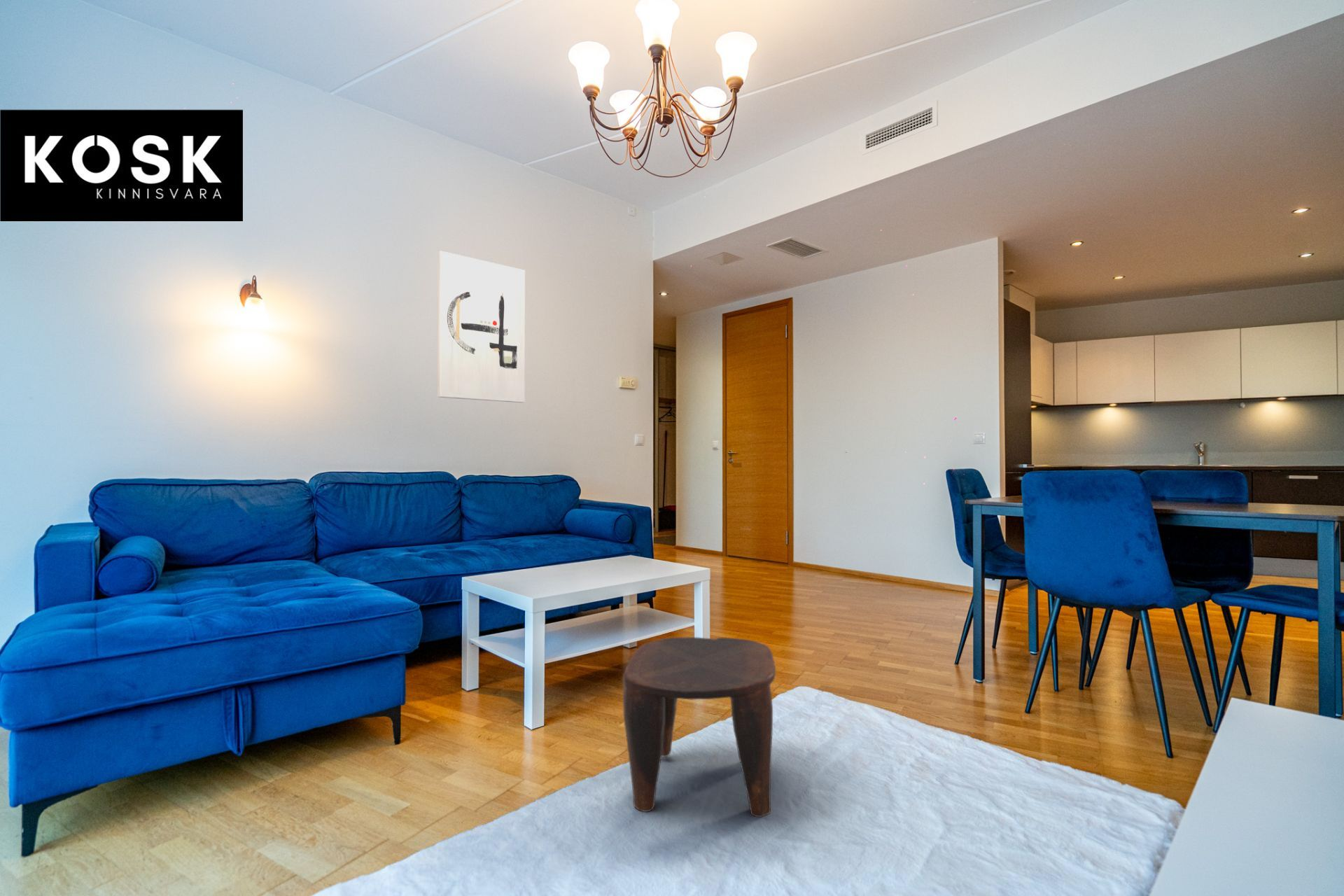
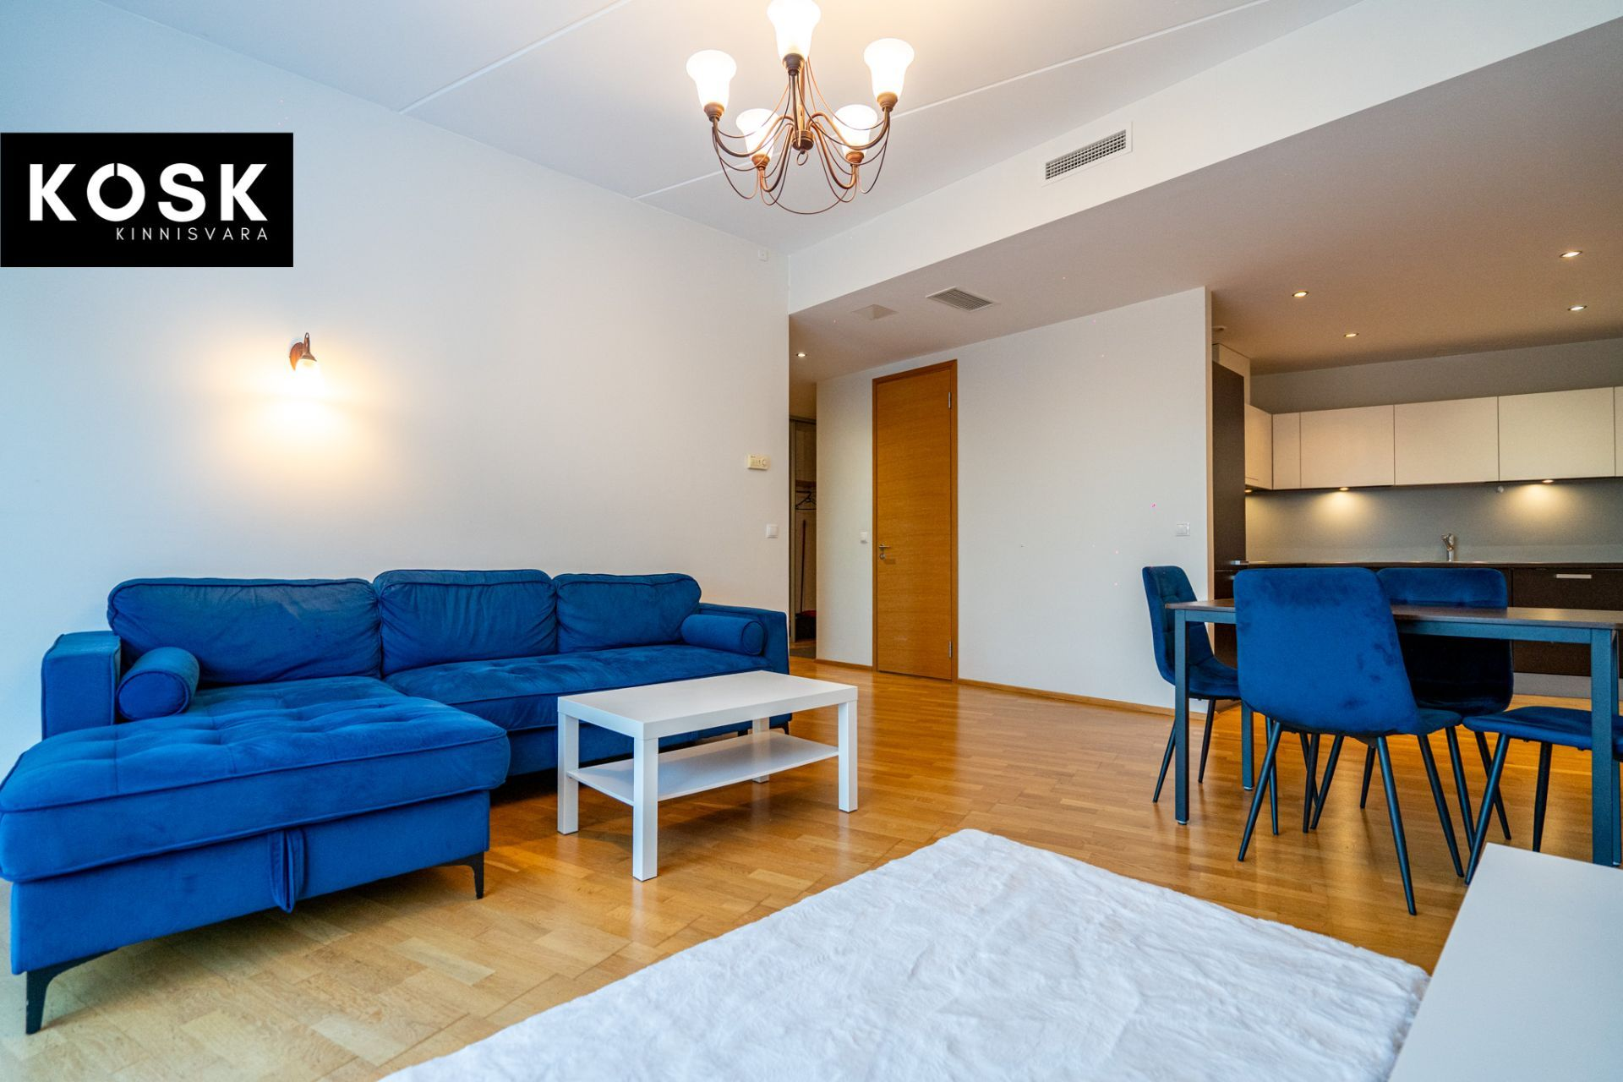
- wall art (483, 330)
- stool (701, 699)
